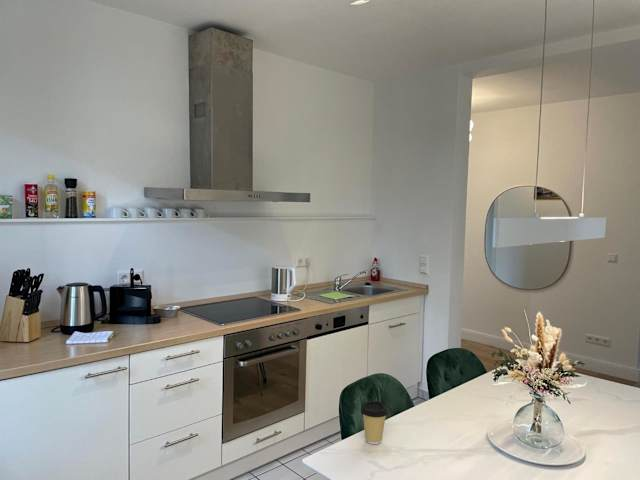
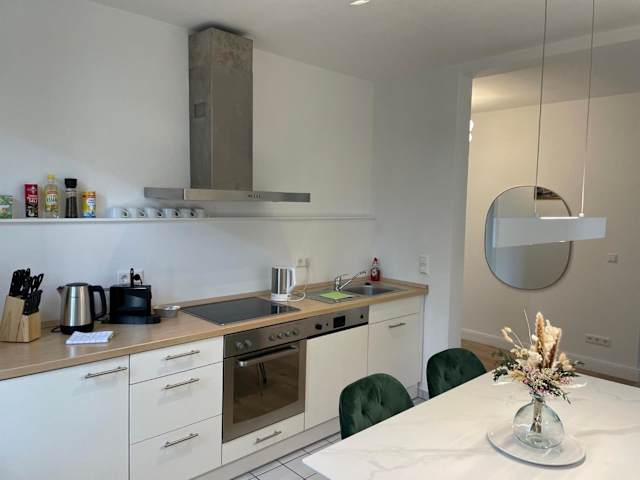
- coffee cup (374, 422)
